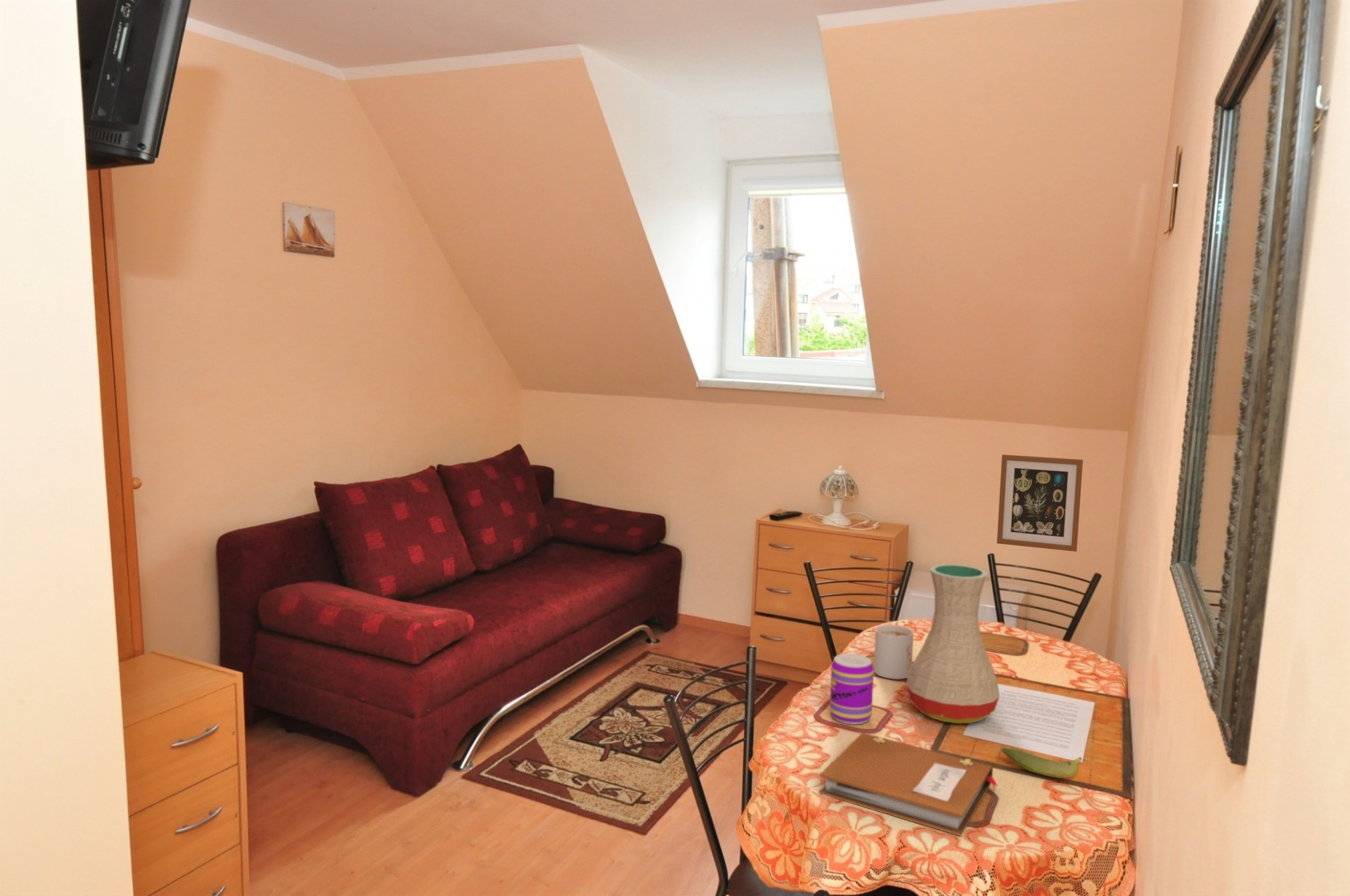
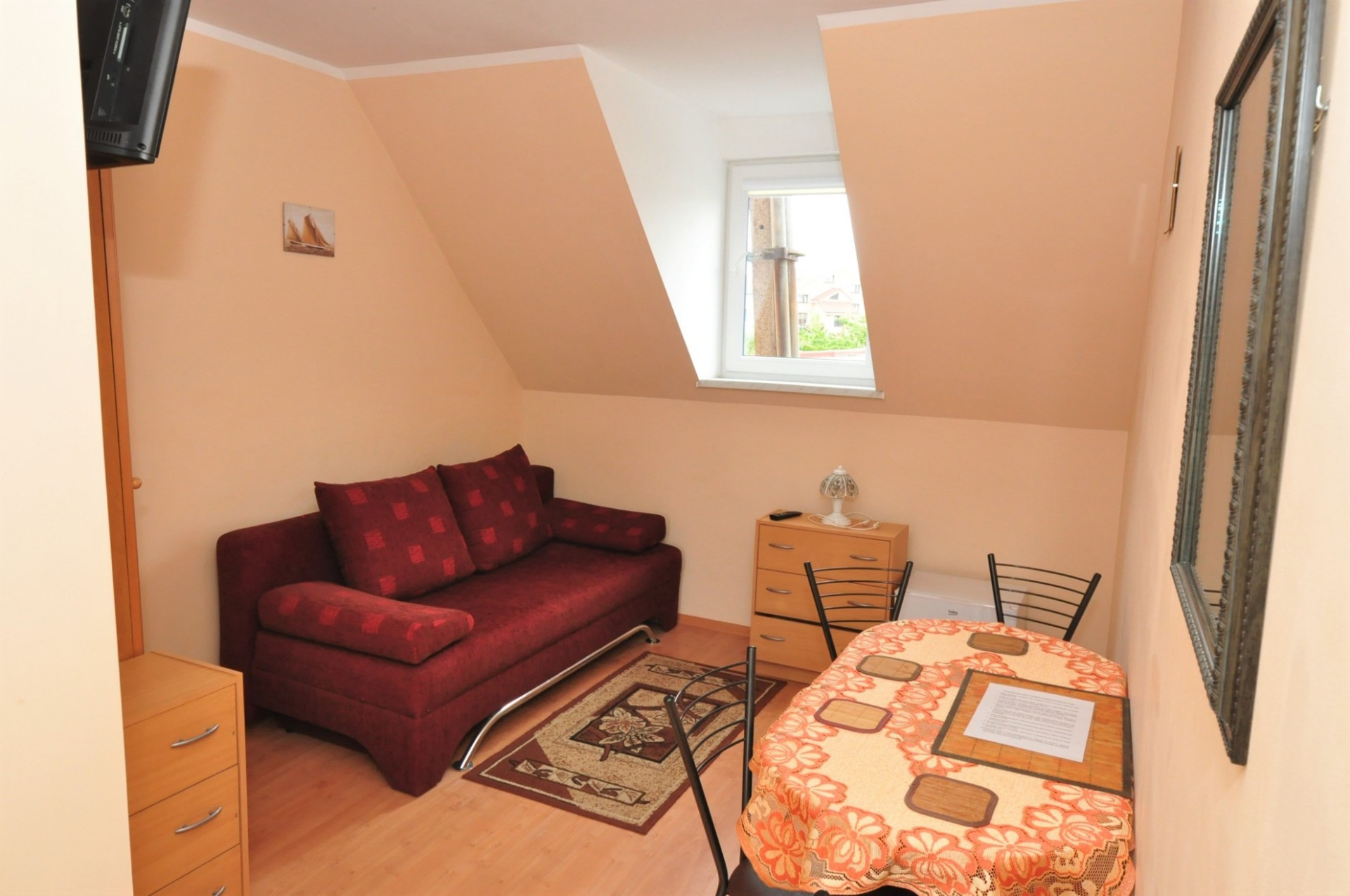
- beverage can (851, 688)
- mug (896, 649)
- banana (1039, 762)
- vase (954, 642)
- notebook (911, 779)
- wall art (1039, 502)
